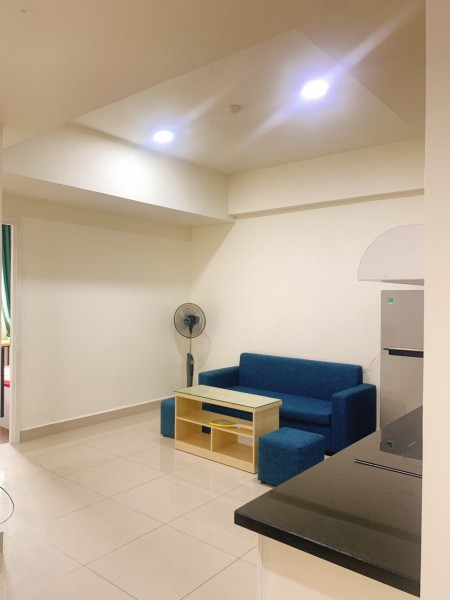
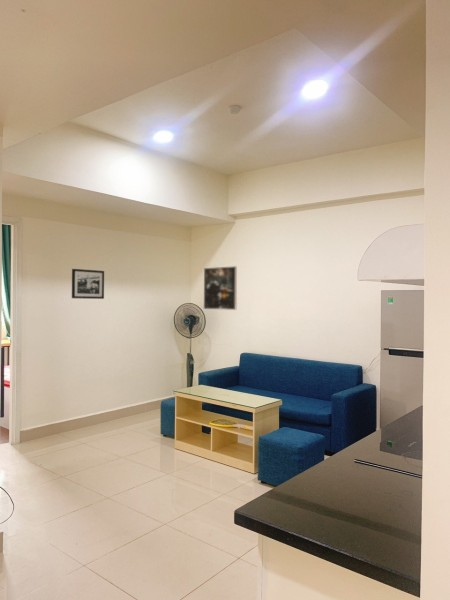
+ picture frame (88, 284)
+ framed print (219, 288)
